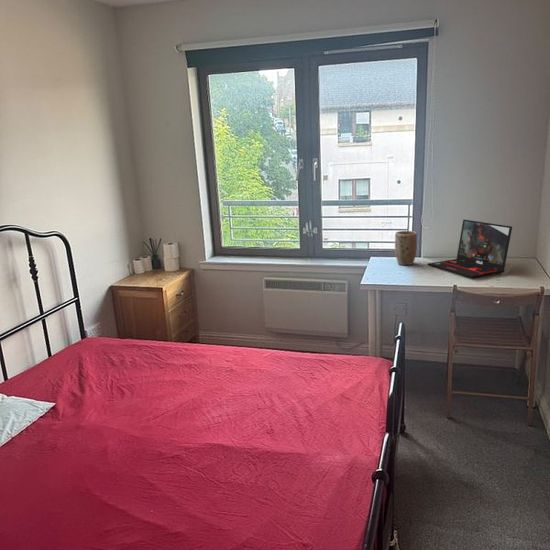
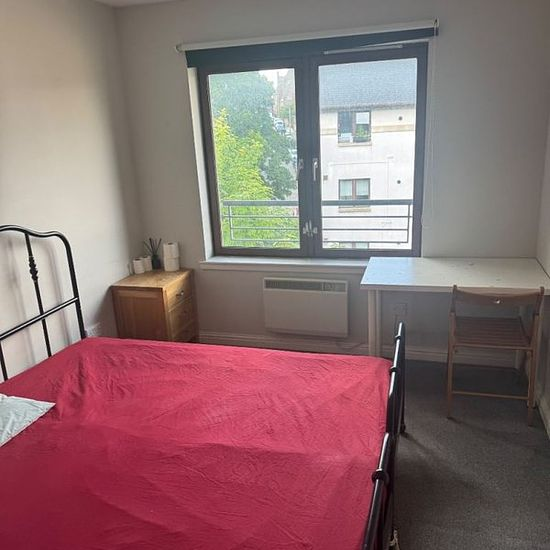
- laptop (467, 247)
- plant pot (405, 248)
